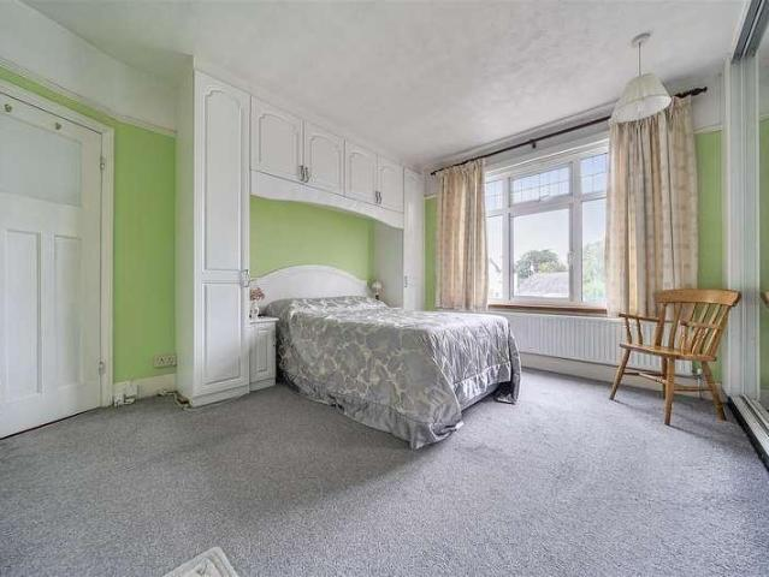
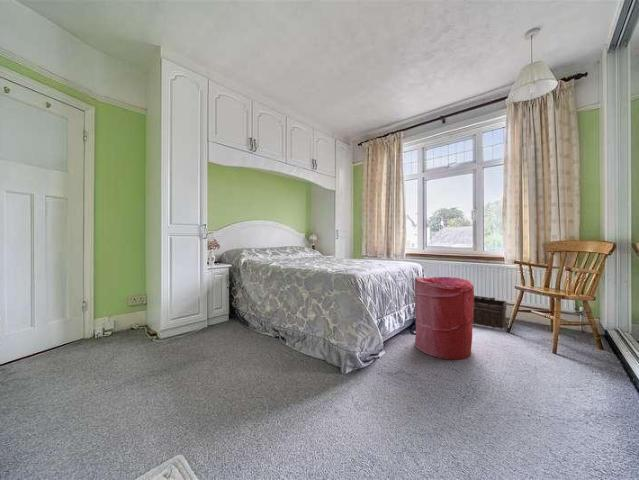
+ basket (484, 308)
+ laundry hamper (443, 313)
